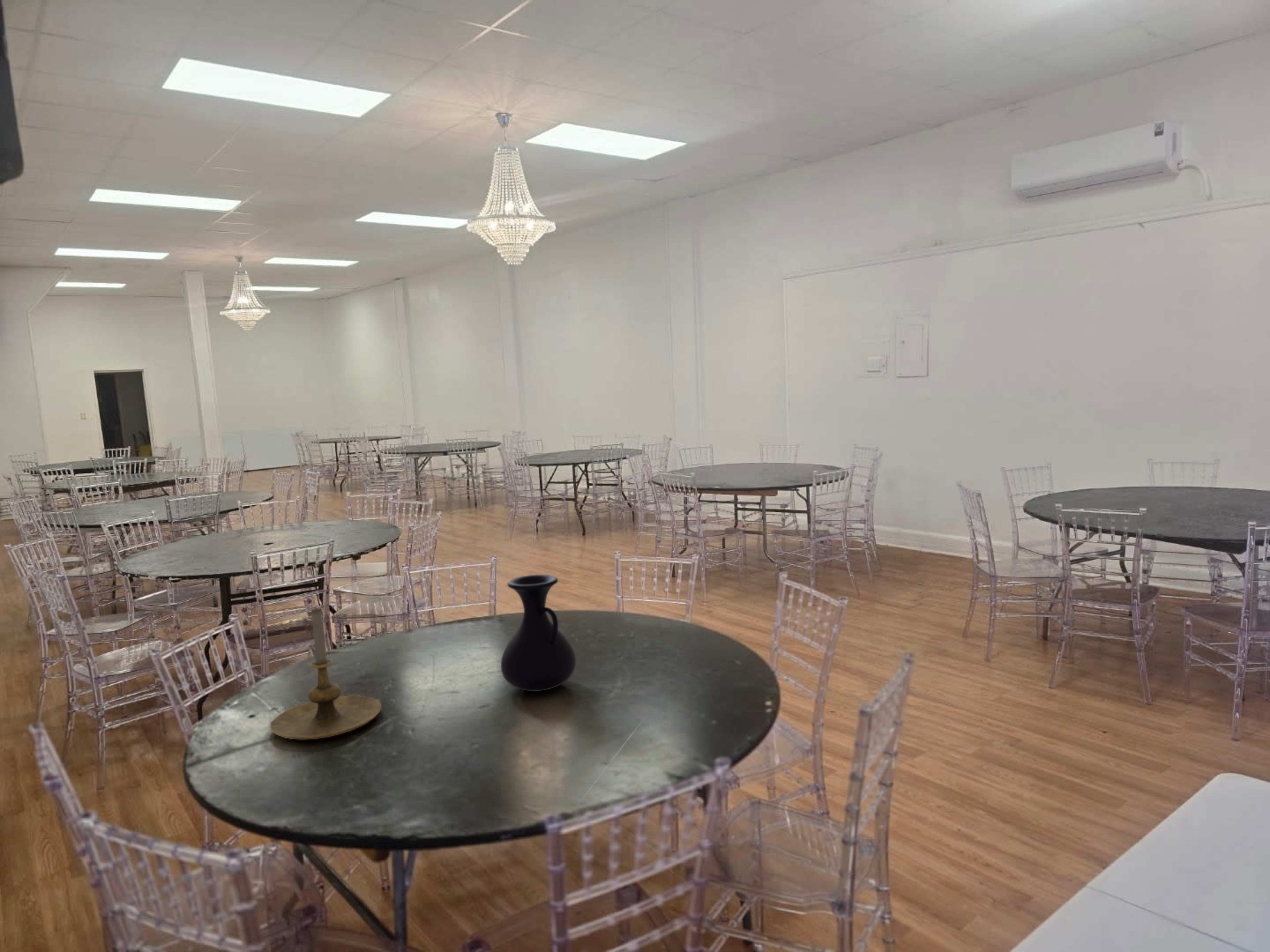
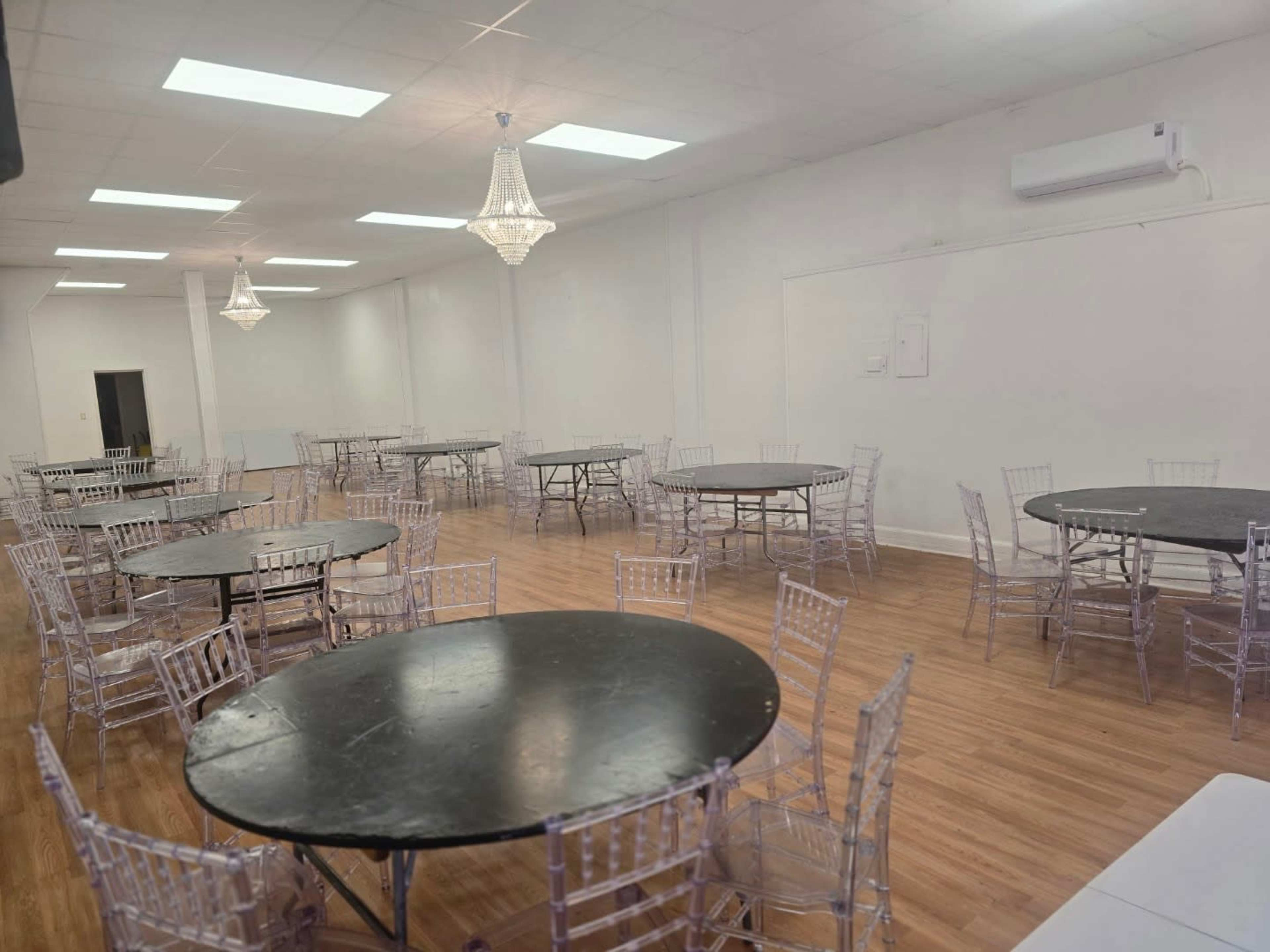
- vase (536, 634)
- candle holder (322, 665)
